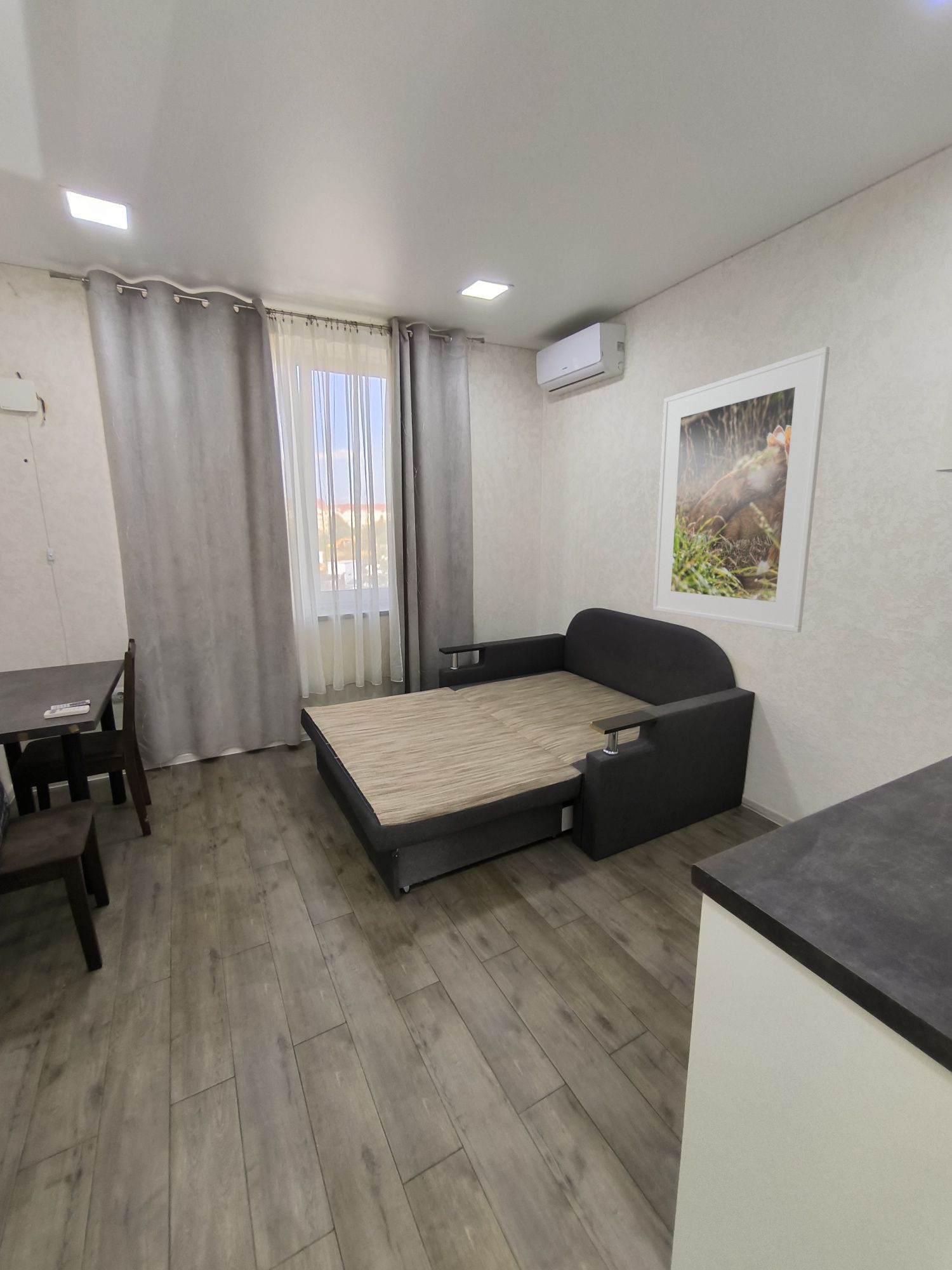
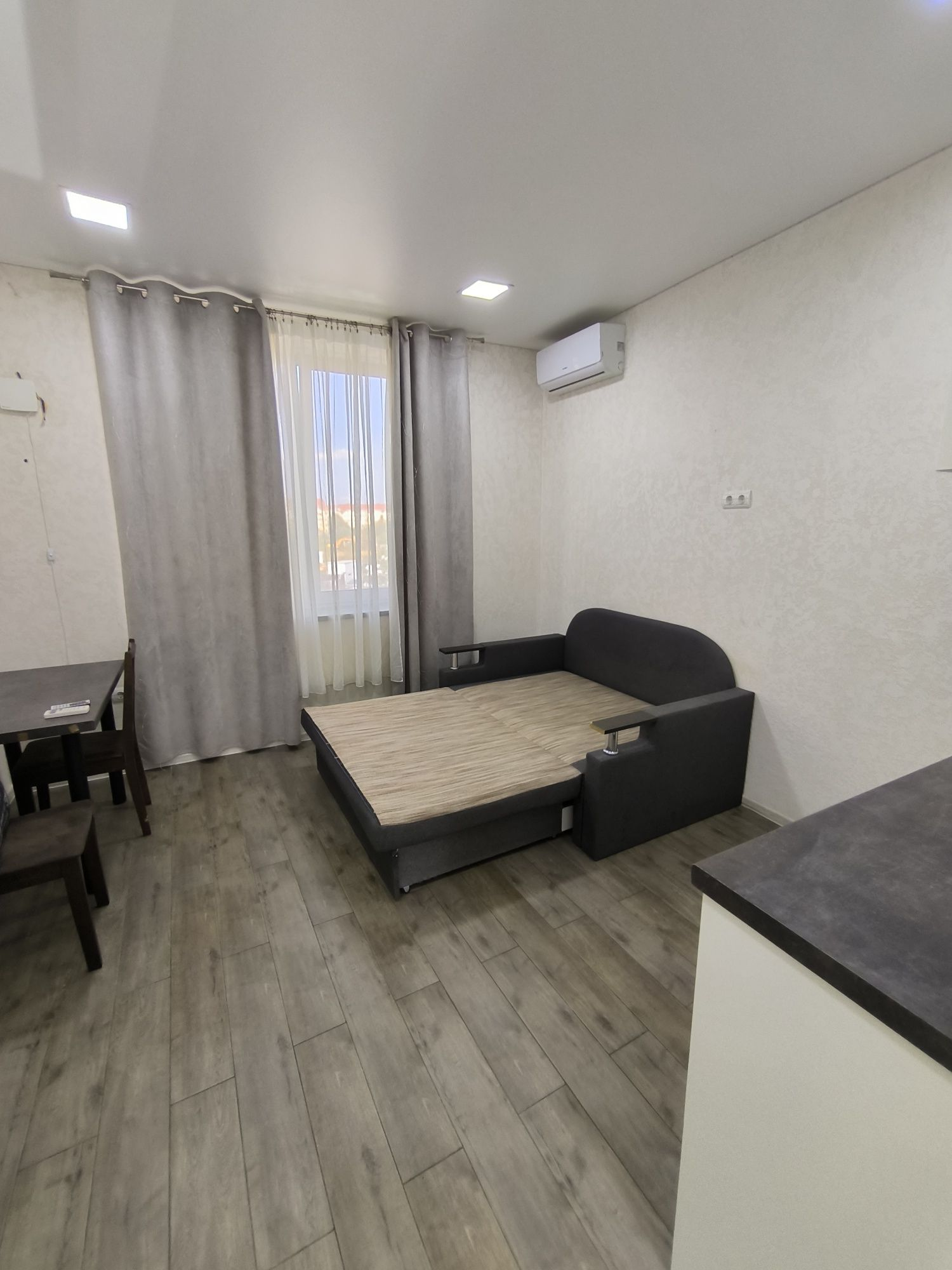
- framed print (725, 502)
